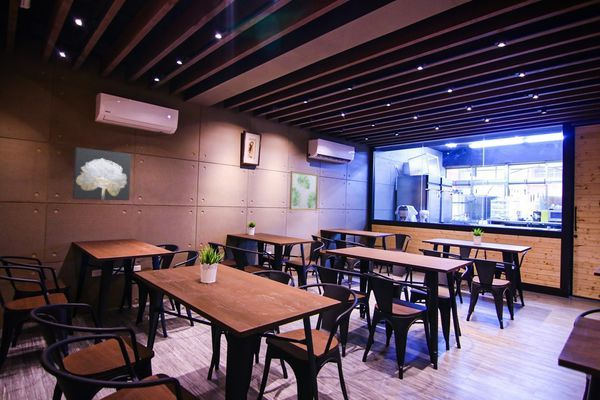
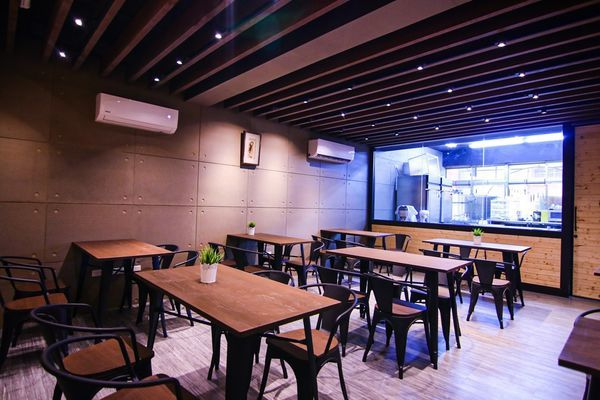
- wall art (103, 175)
- wall art (304, 191)
